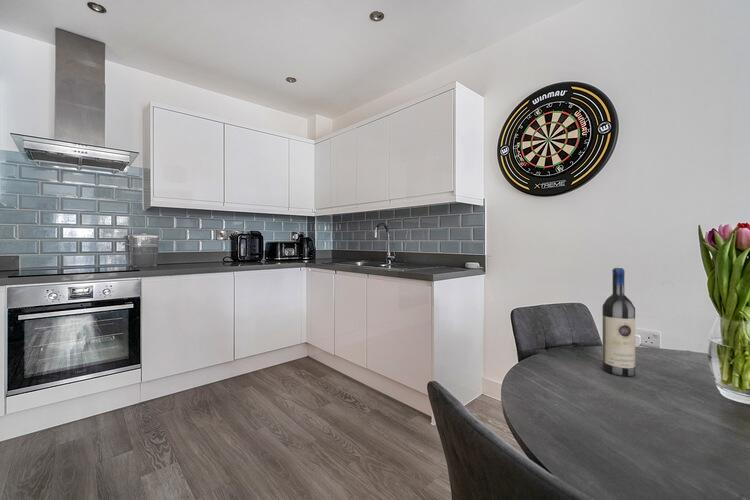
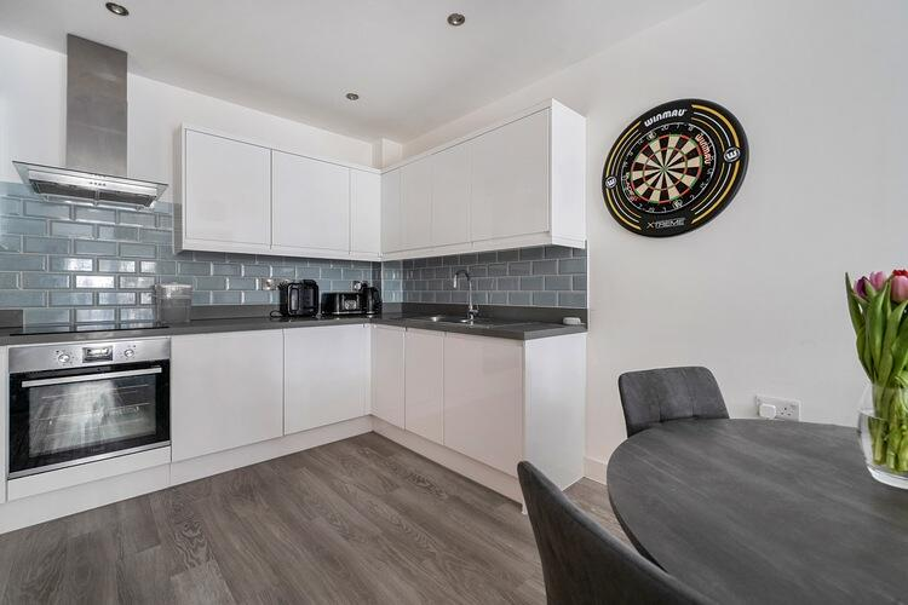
- wine bottle (618, 319)
